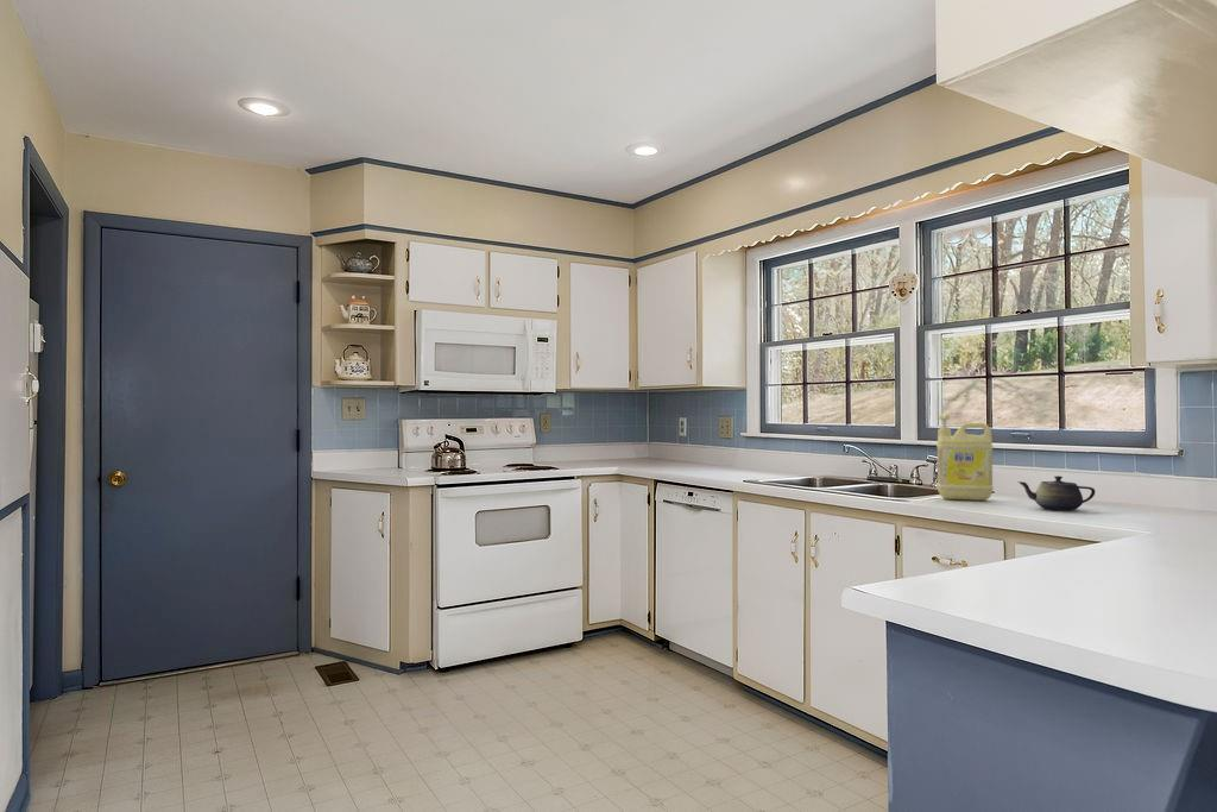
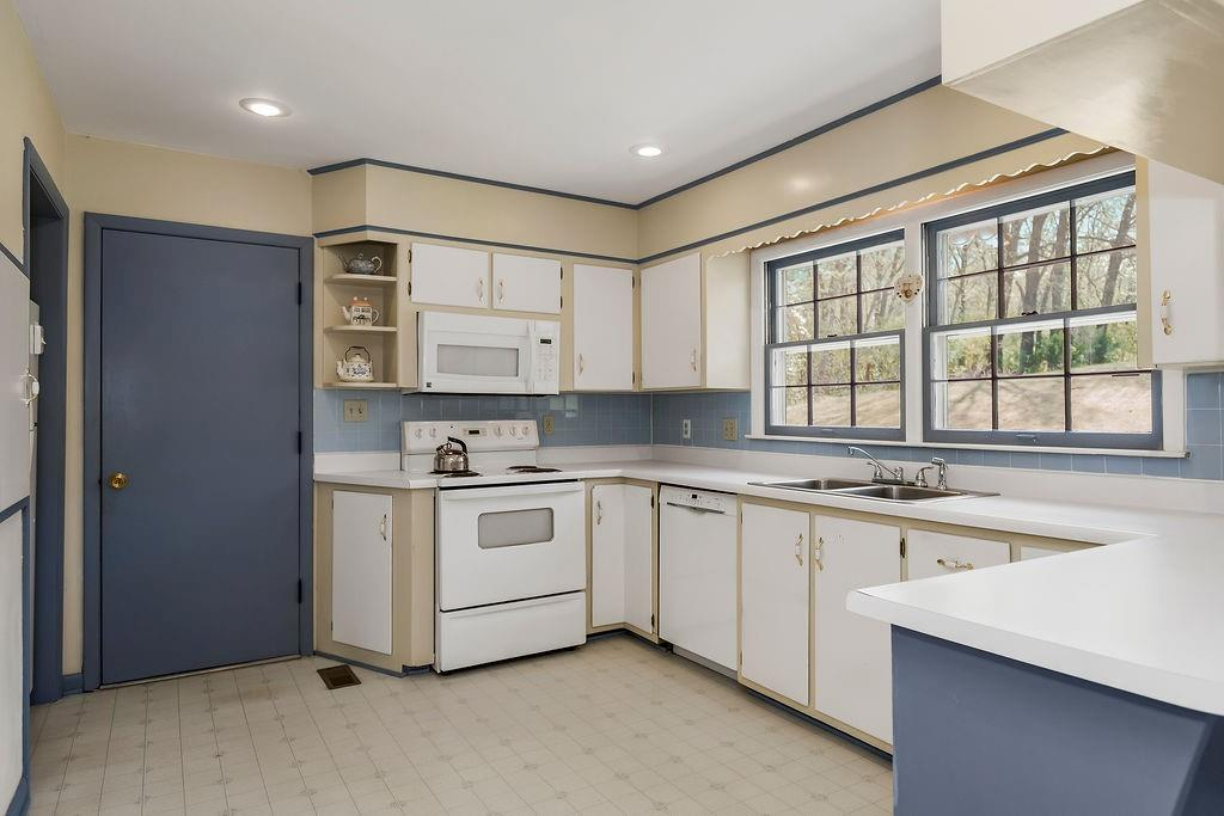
- detergent (964, 457)
- teapot (1055, 492)
